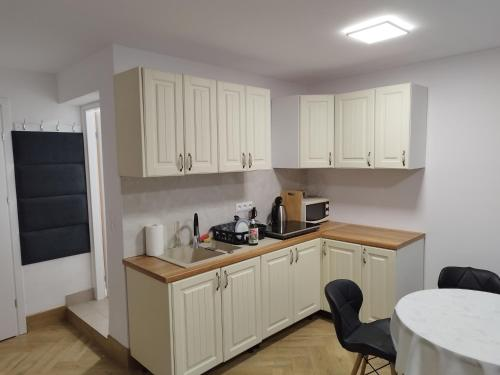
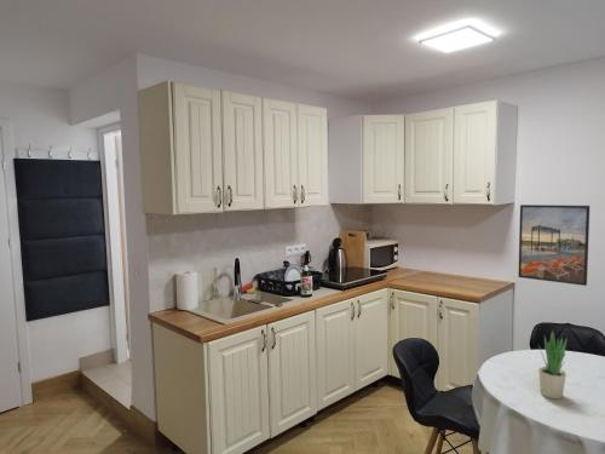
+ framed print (552, 243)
+ potted plant (554, 361)
